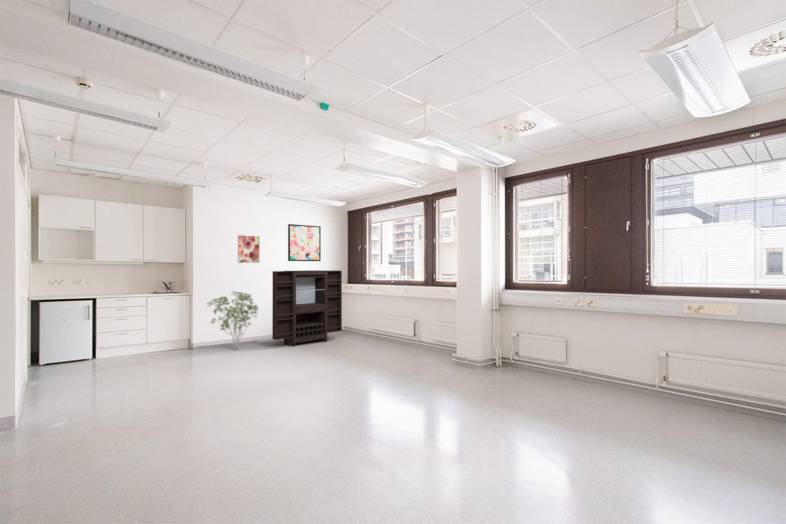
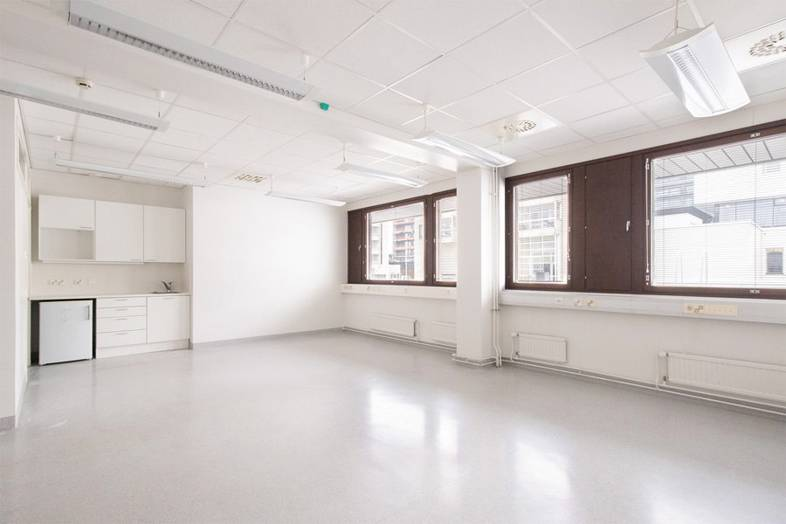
- shrub (236, 320)
- wall art (248, 249)
- wall art (304, 243)
- bookshelf (306, 306)
